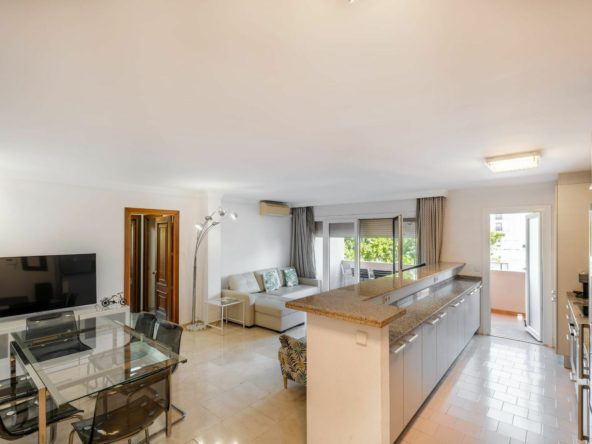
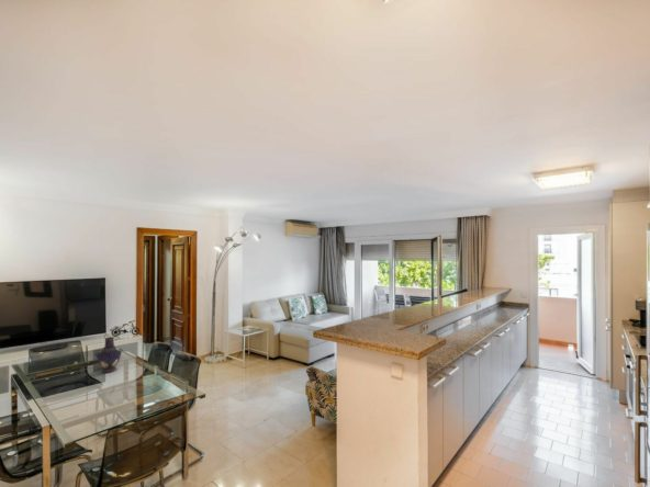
+ vase (109, 354)
